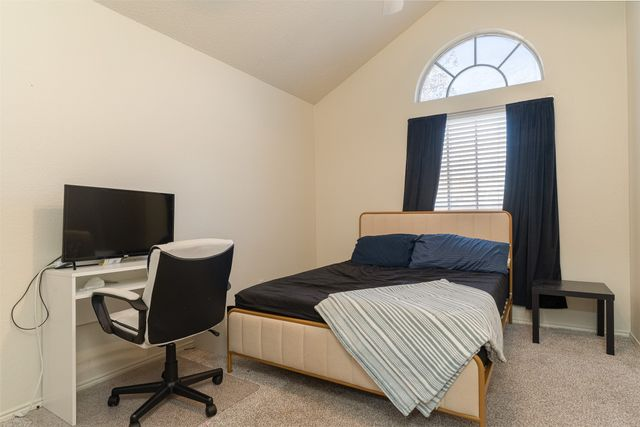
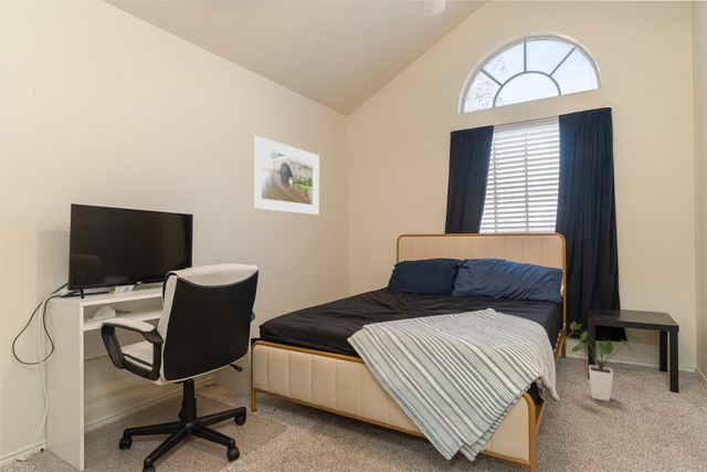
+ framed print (288, 179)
+ house plant (599, 360)
